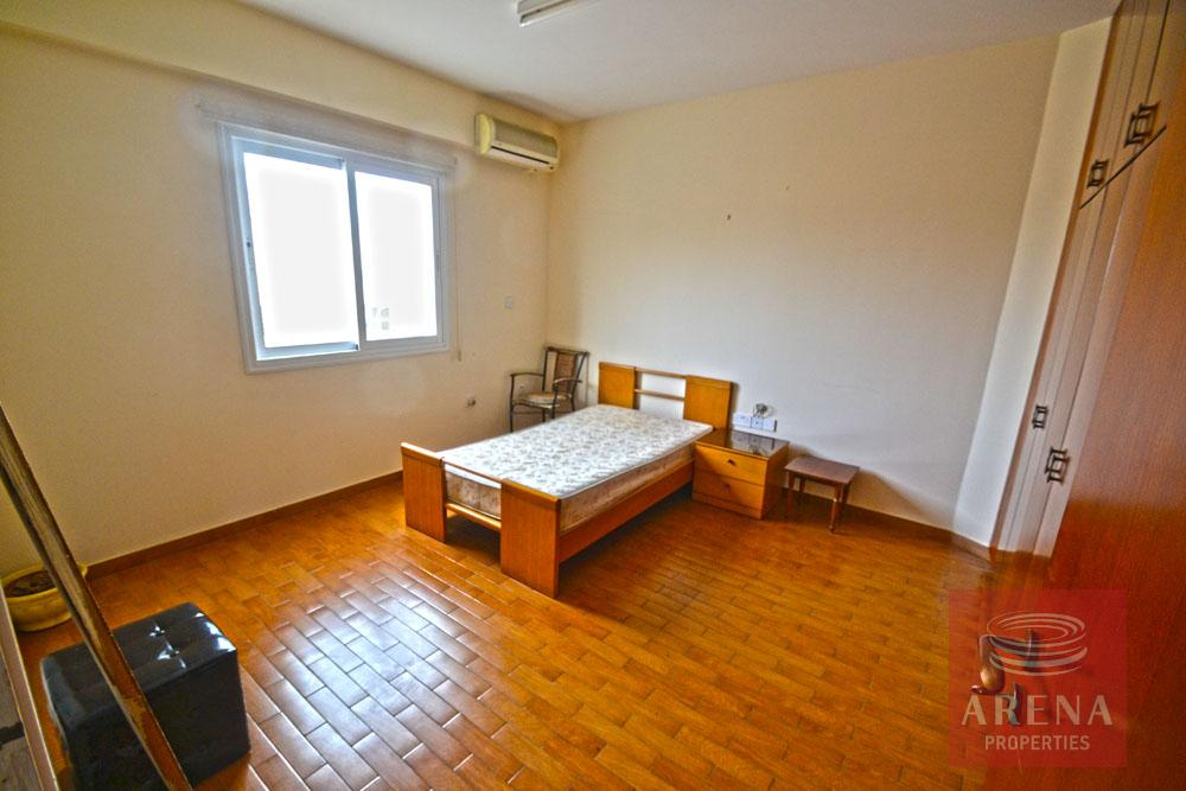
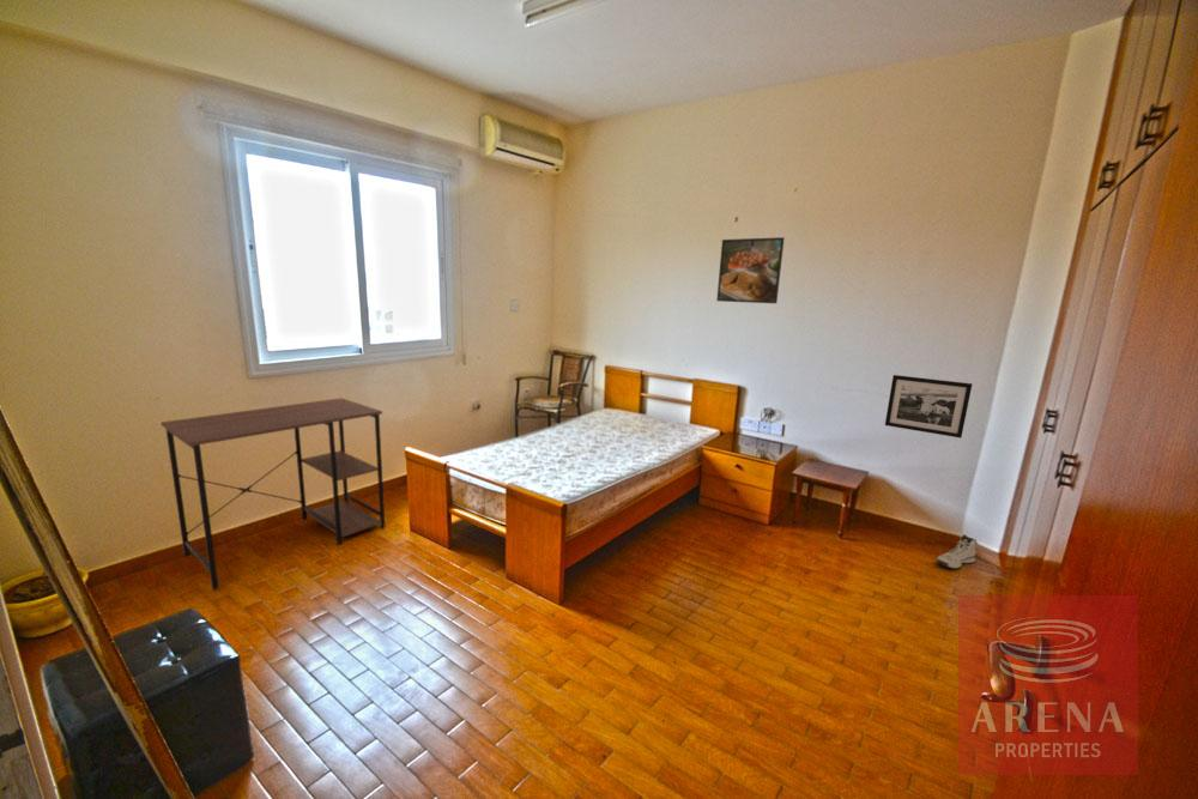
+ picture frame (926, 405)
+ desk (298, 479)
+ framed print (749, 271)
+ sneaker (956, 549)
